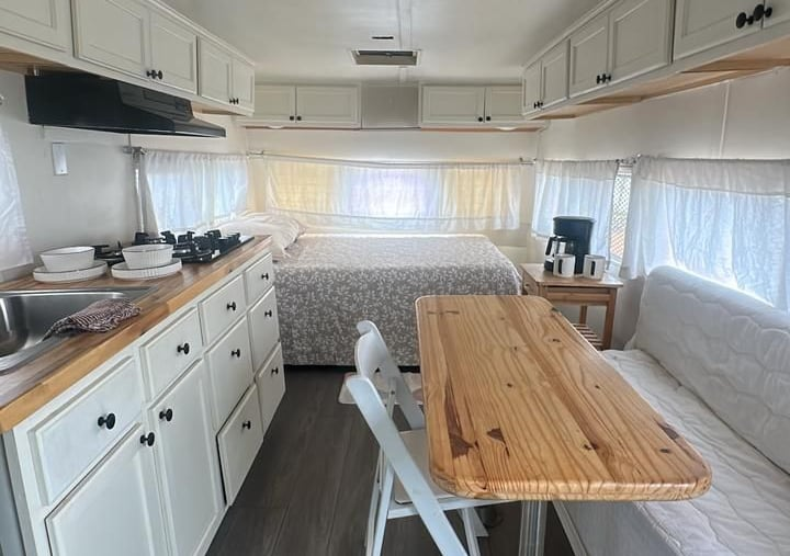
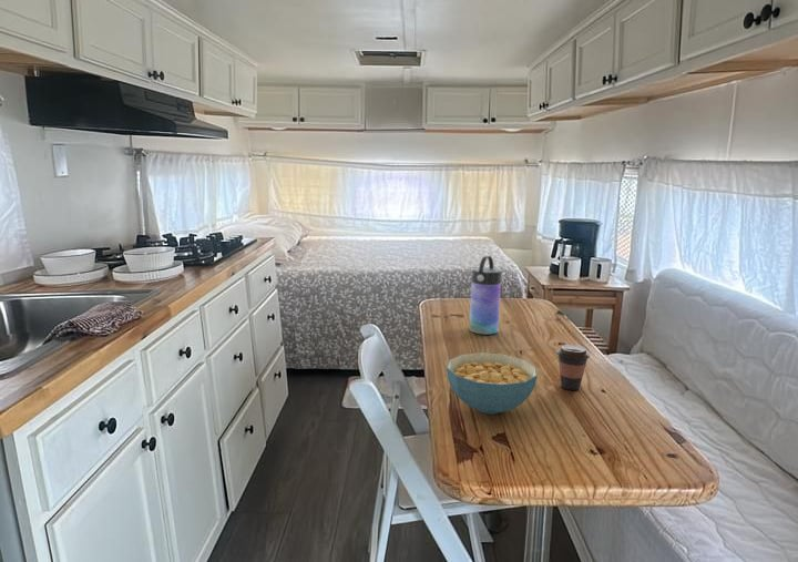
+ cereal bowl (490, 388)
+ coffee cup (571, 367)
+ water bottle (485, 293)
